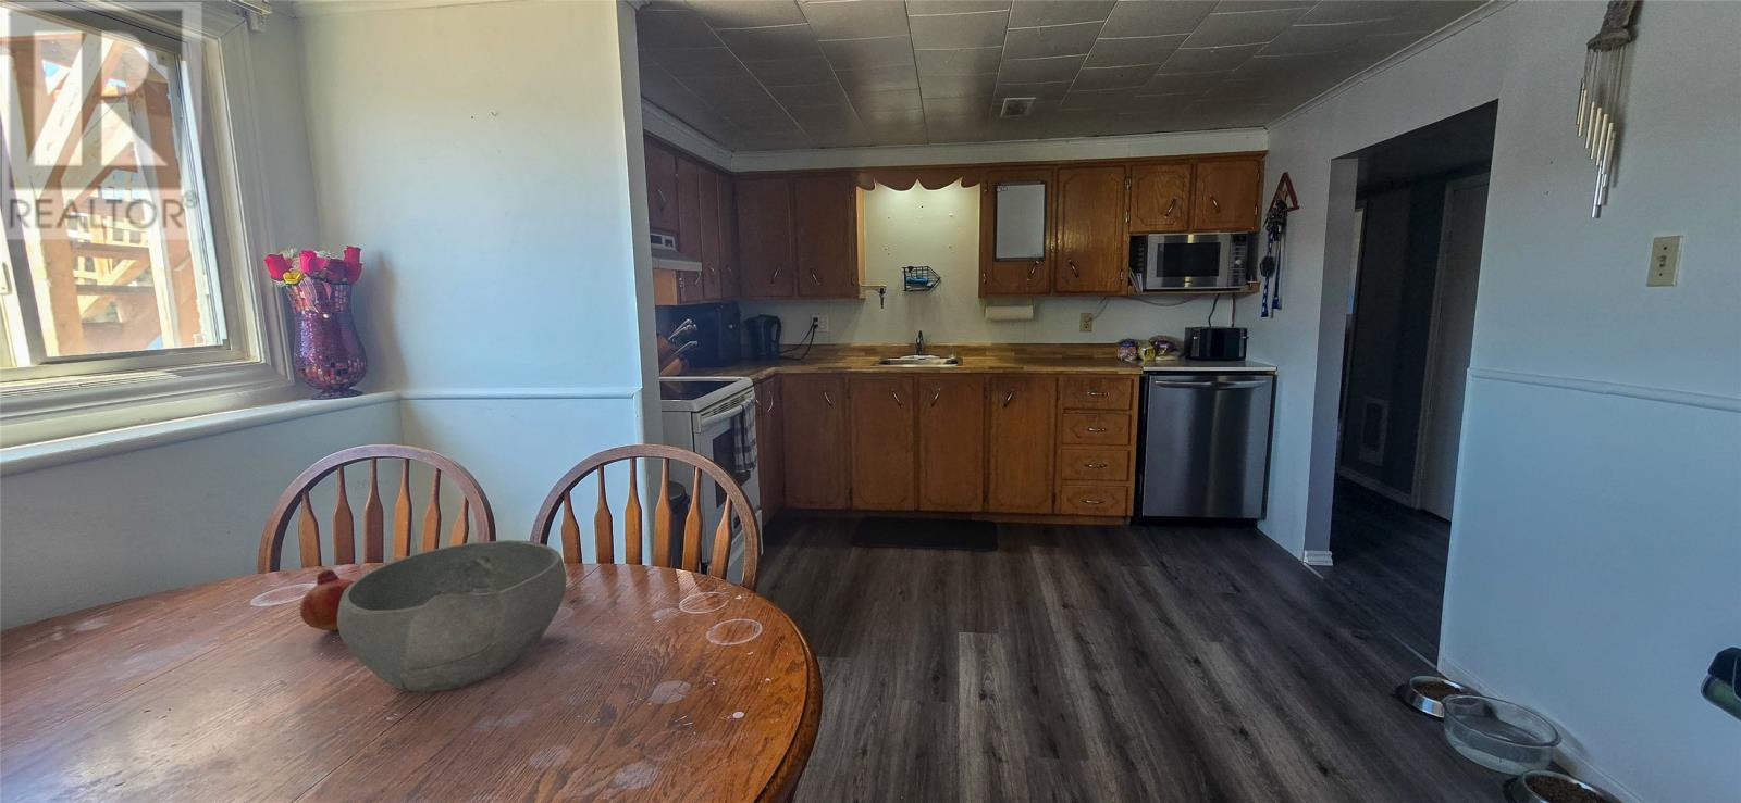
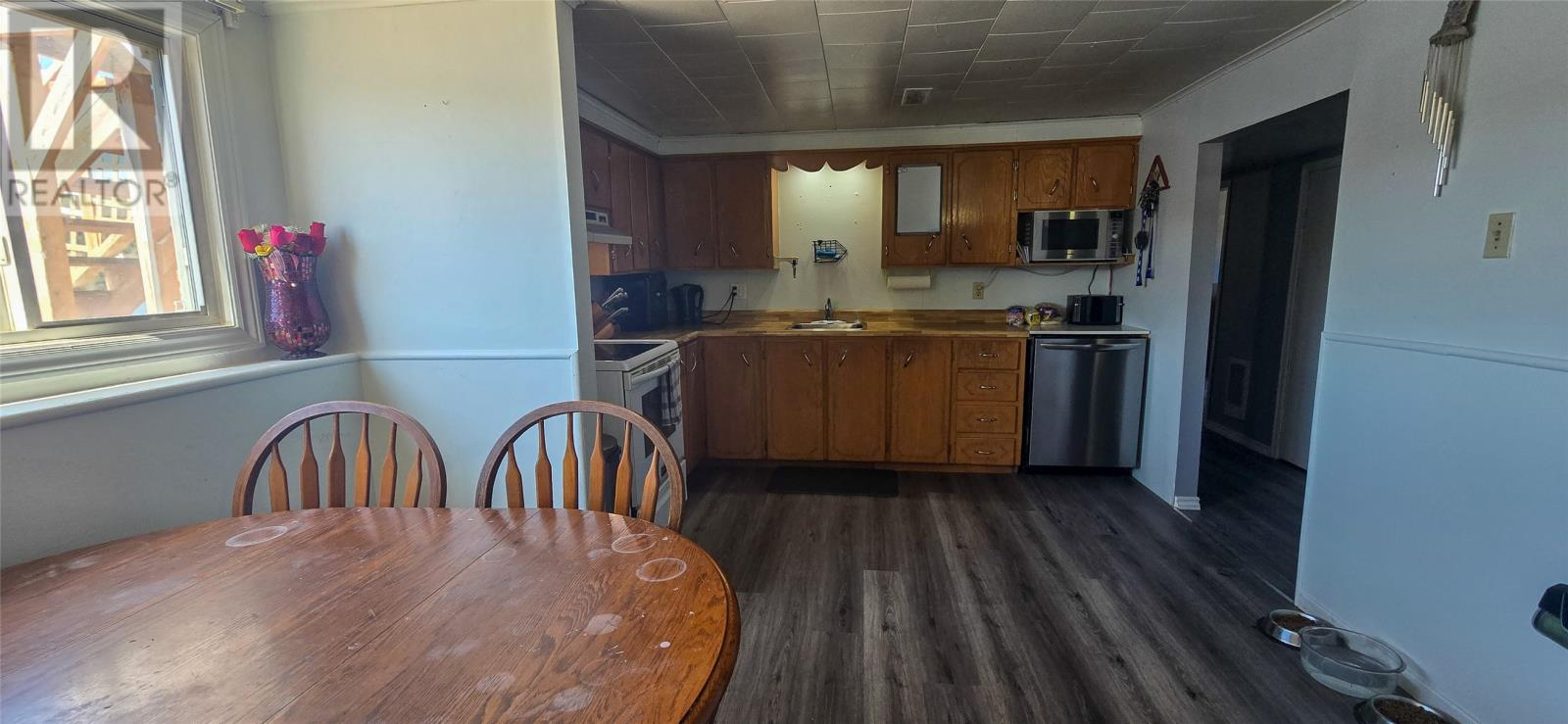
- bowl (462, 613)
- fruit (334, 600)
